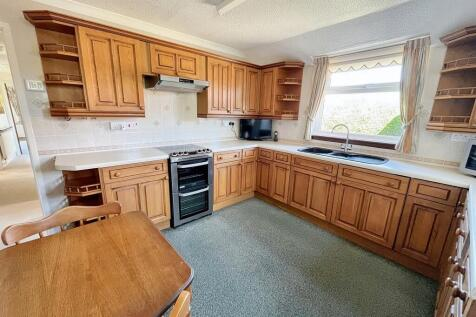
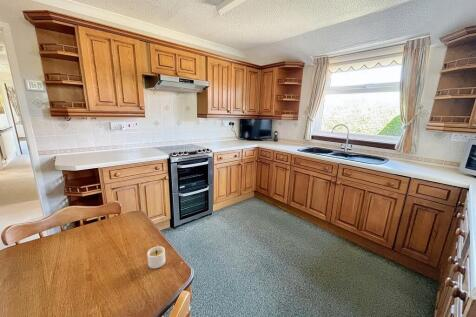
+ candle (152, 255)
